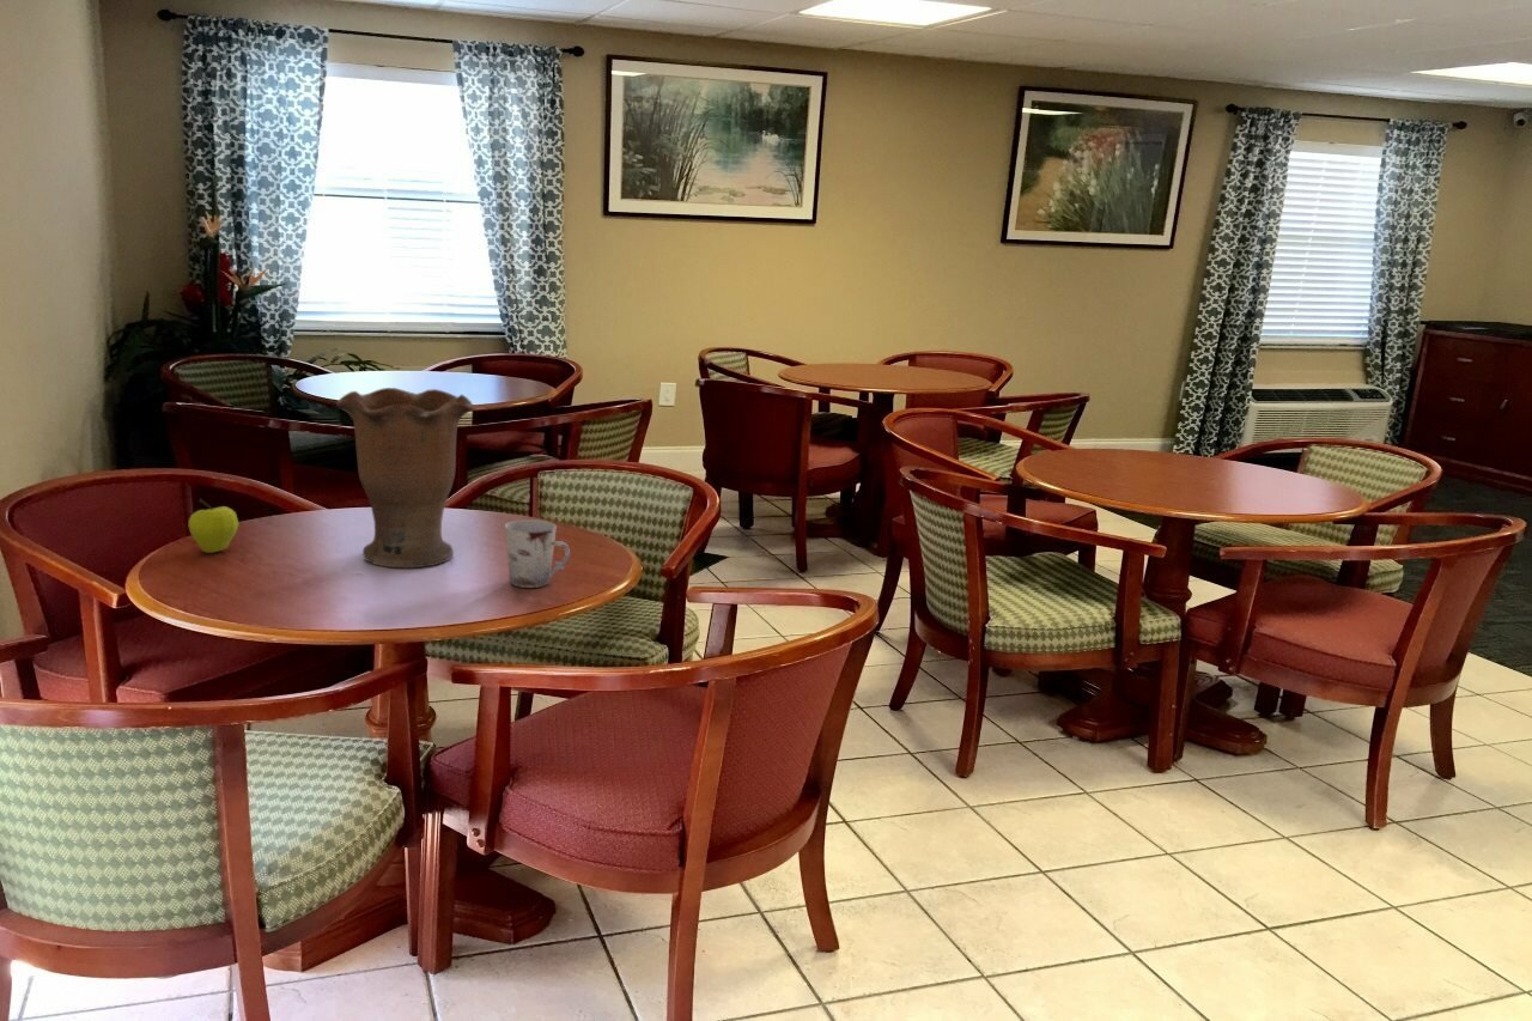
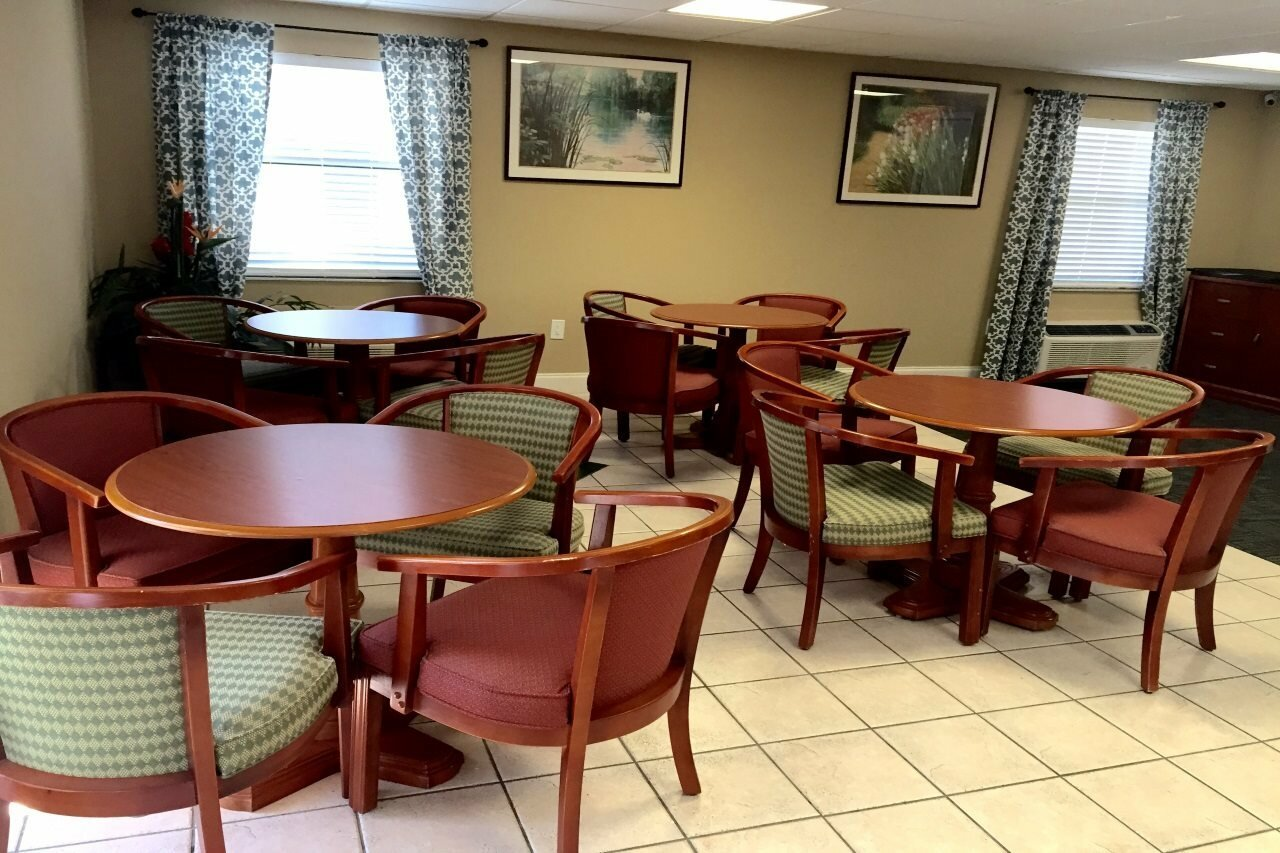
- cup (539, 555)
- vase (406, 476)
- fruit (214, 524)
